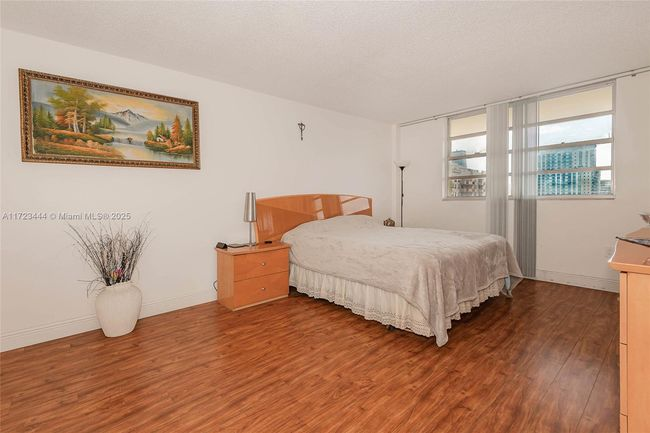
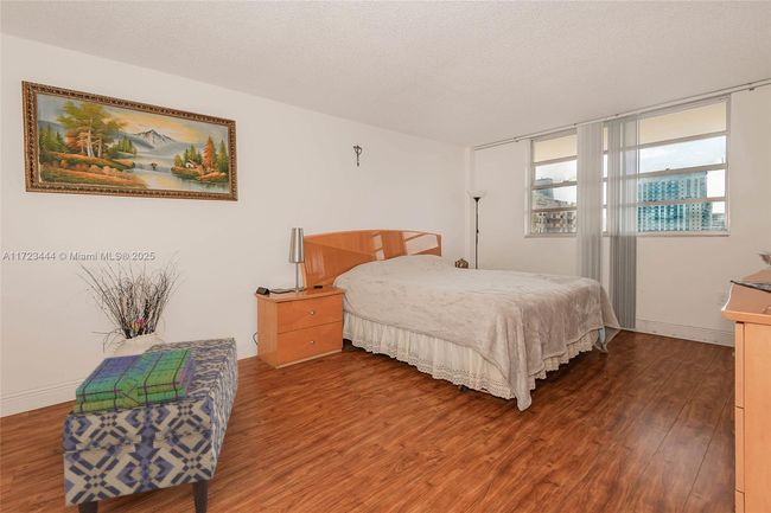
+ bench (177, 411)
+ stack of books (142, 381)
